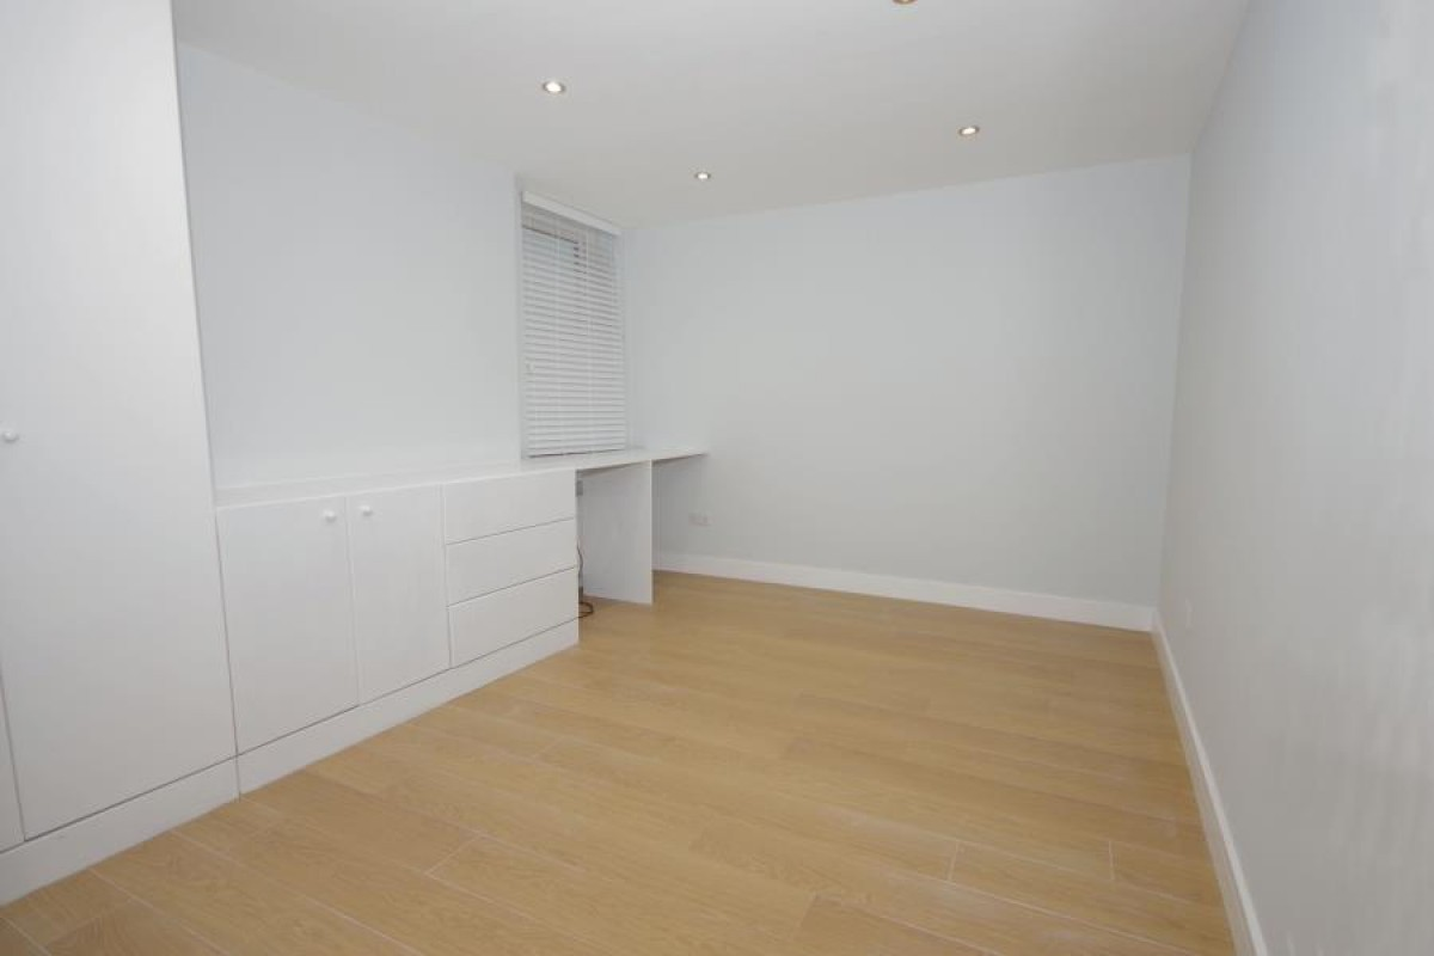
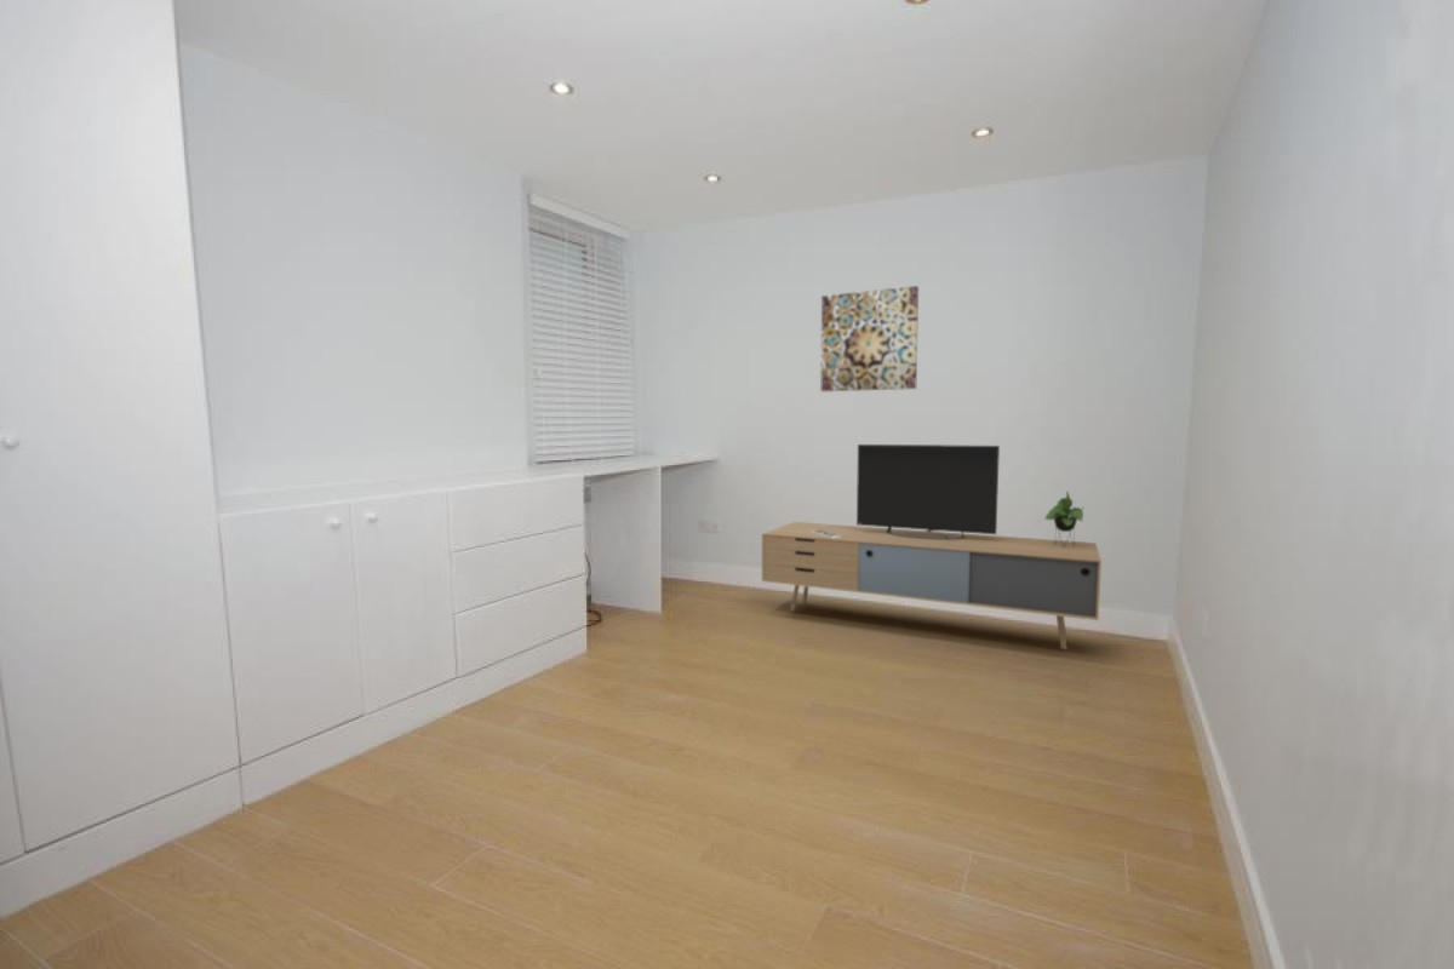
+ media console (921, 534)
+ wall art (868, 340)
